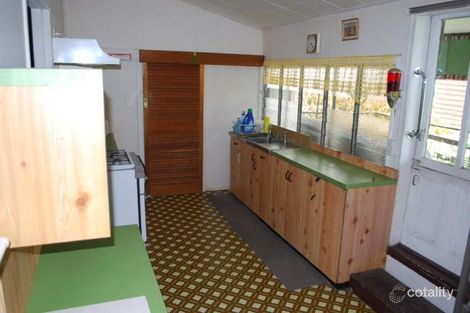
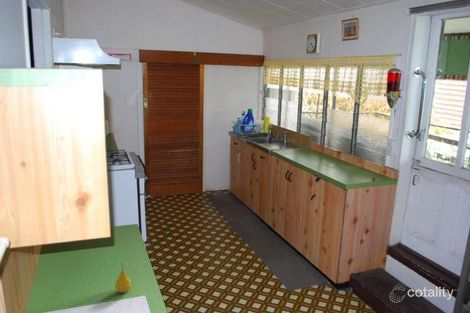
+ fruit (123, 278)
